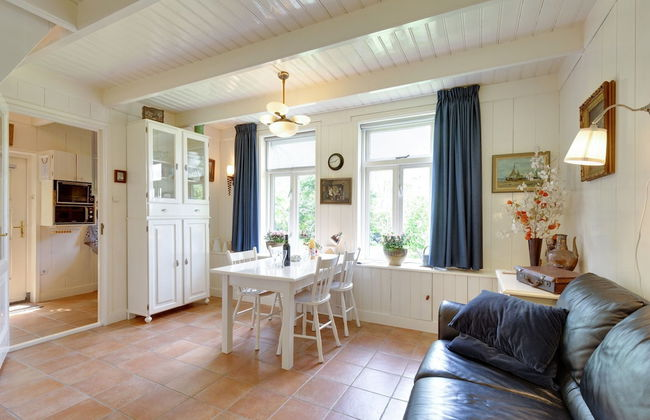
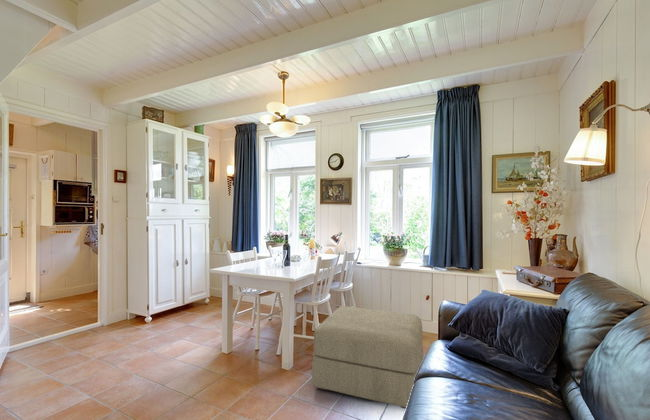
+ ottoman (370, 349)
